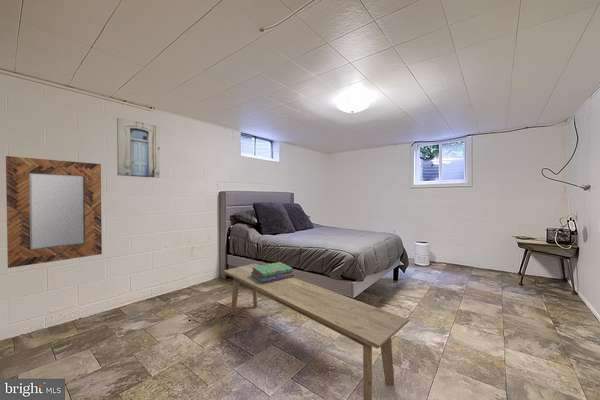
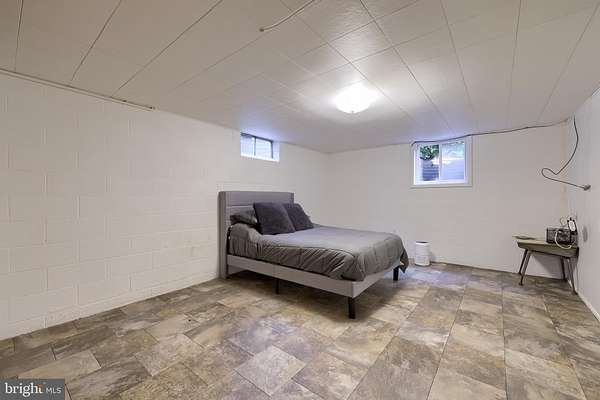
- stack of books (272, 271)
- bench (296, 311)
- wall art (139, 149)
- home mirror (58, 210)
